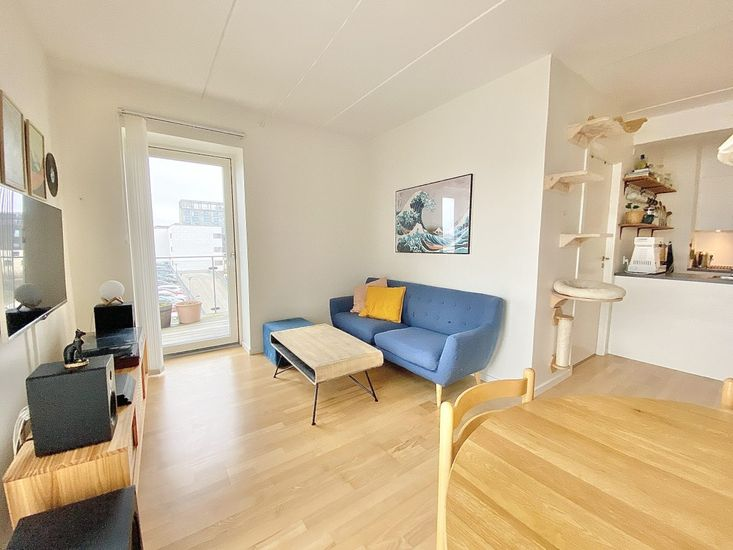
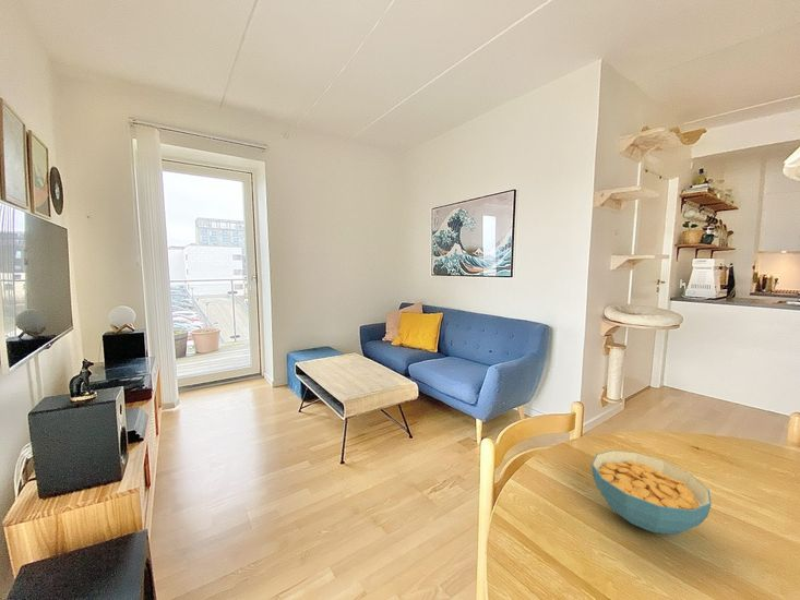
+ cereal bowl (645, 497)
